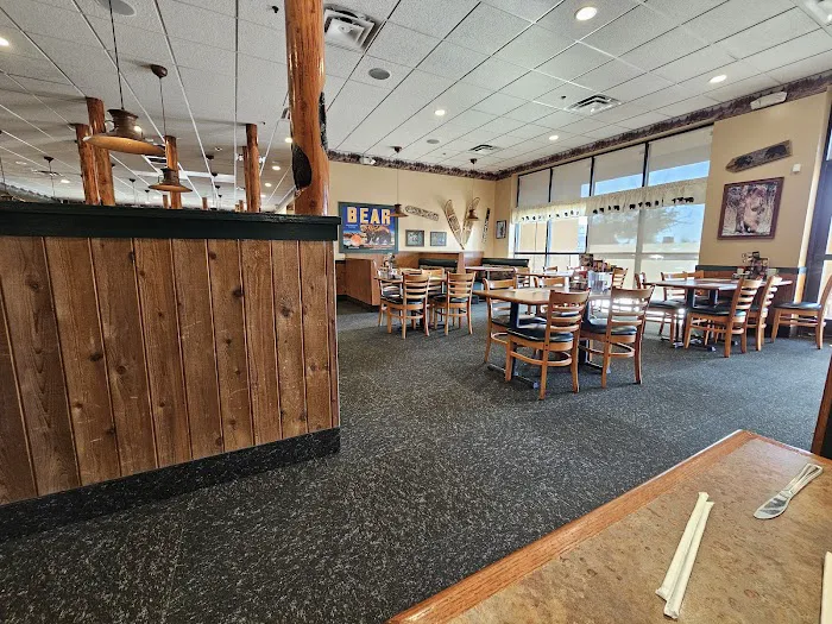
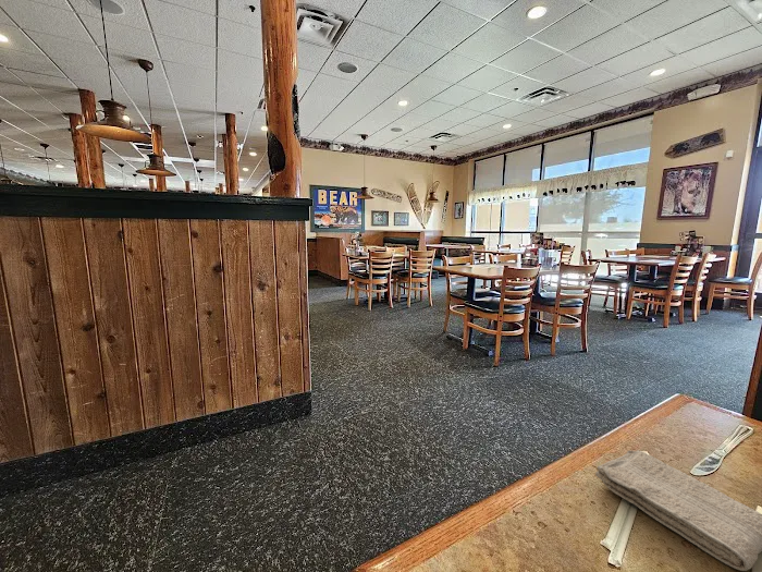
+ washcloth (677, 497)
